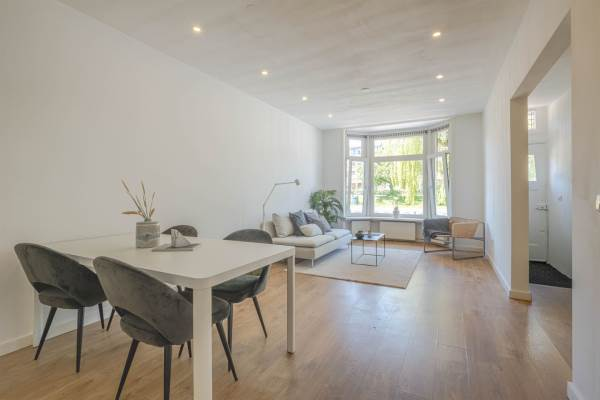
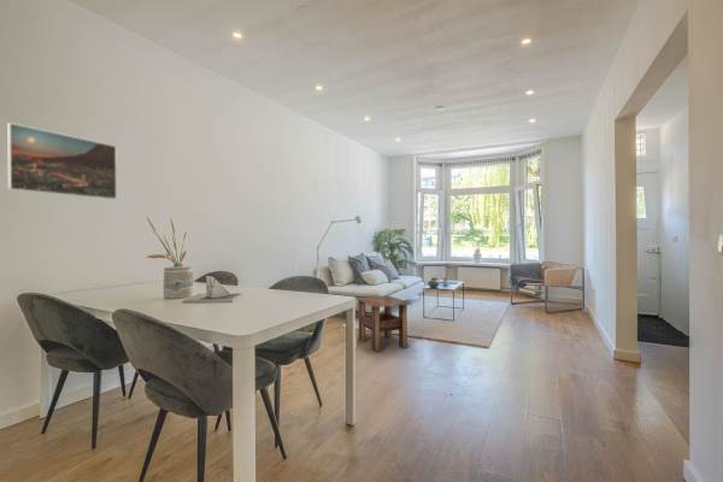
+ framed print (67, 165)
+ side table (382, 322)
